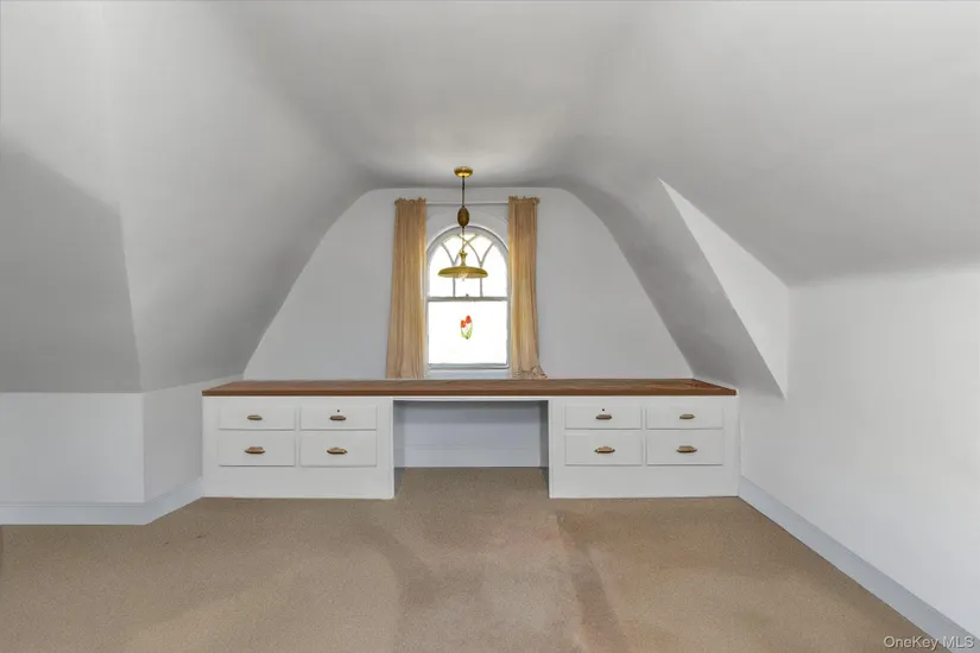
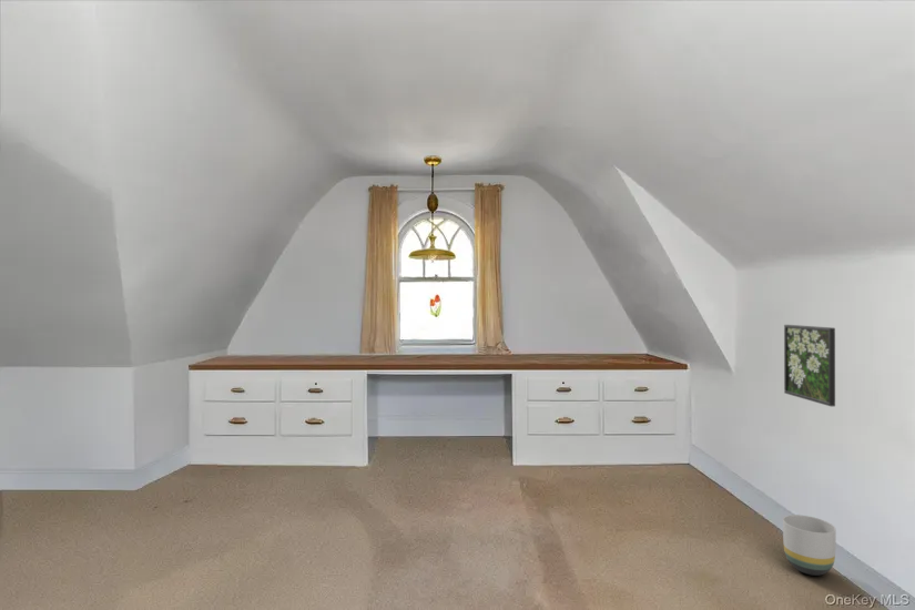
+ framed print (807, 363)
+ planter (809, 547)
